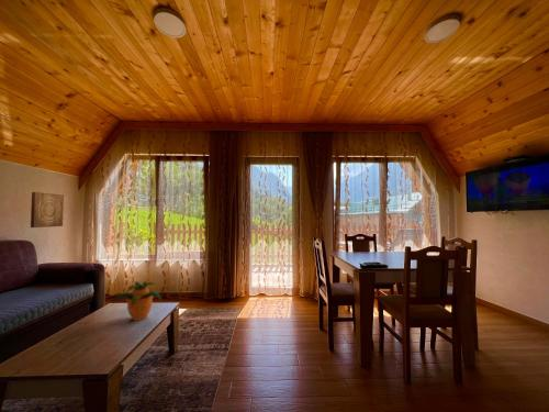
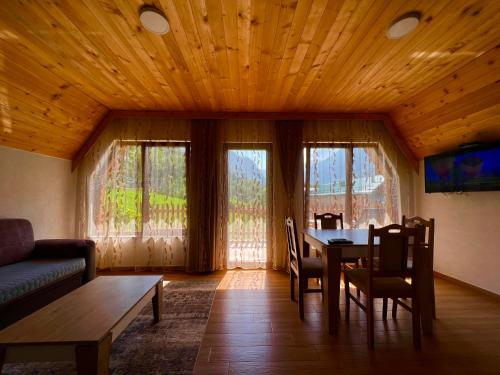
- potted plant (142, 298)
- wall art (47, 210)
